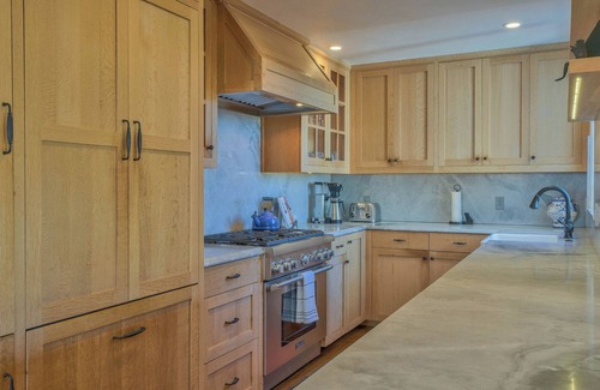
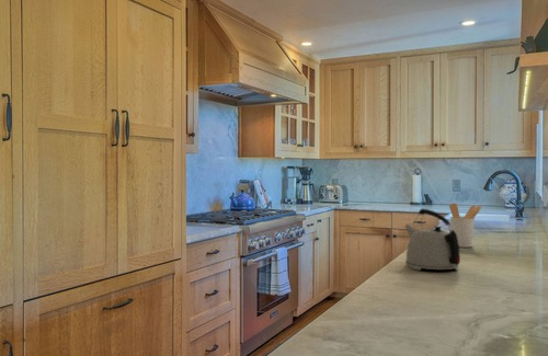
+ utensil holder (466, 225)
+ kettle (430, 238)
